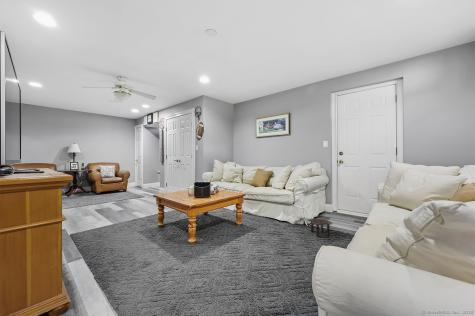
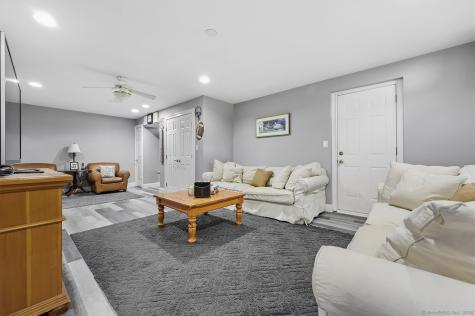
- side table (329, 226)
